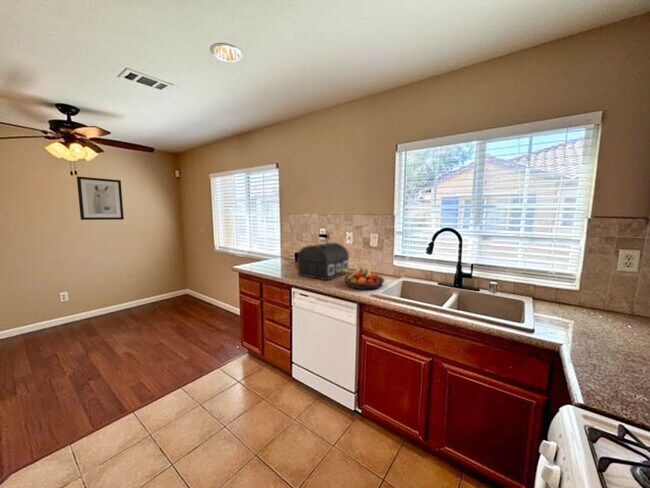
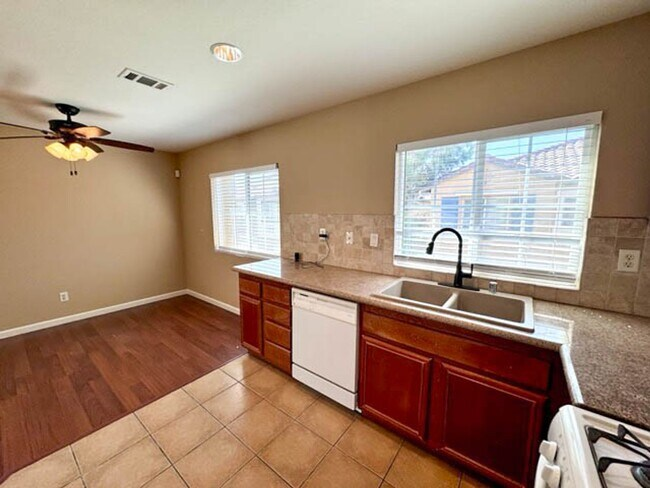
- wall art (101, 199)
- treasure chest (323, 259)
- fruit bowl (363, 276)
